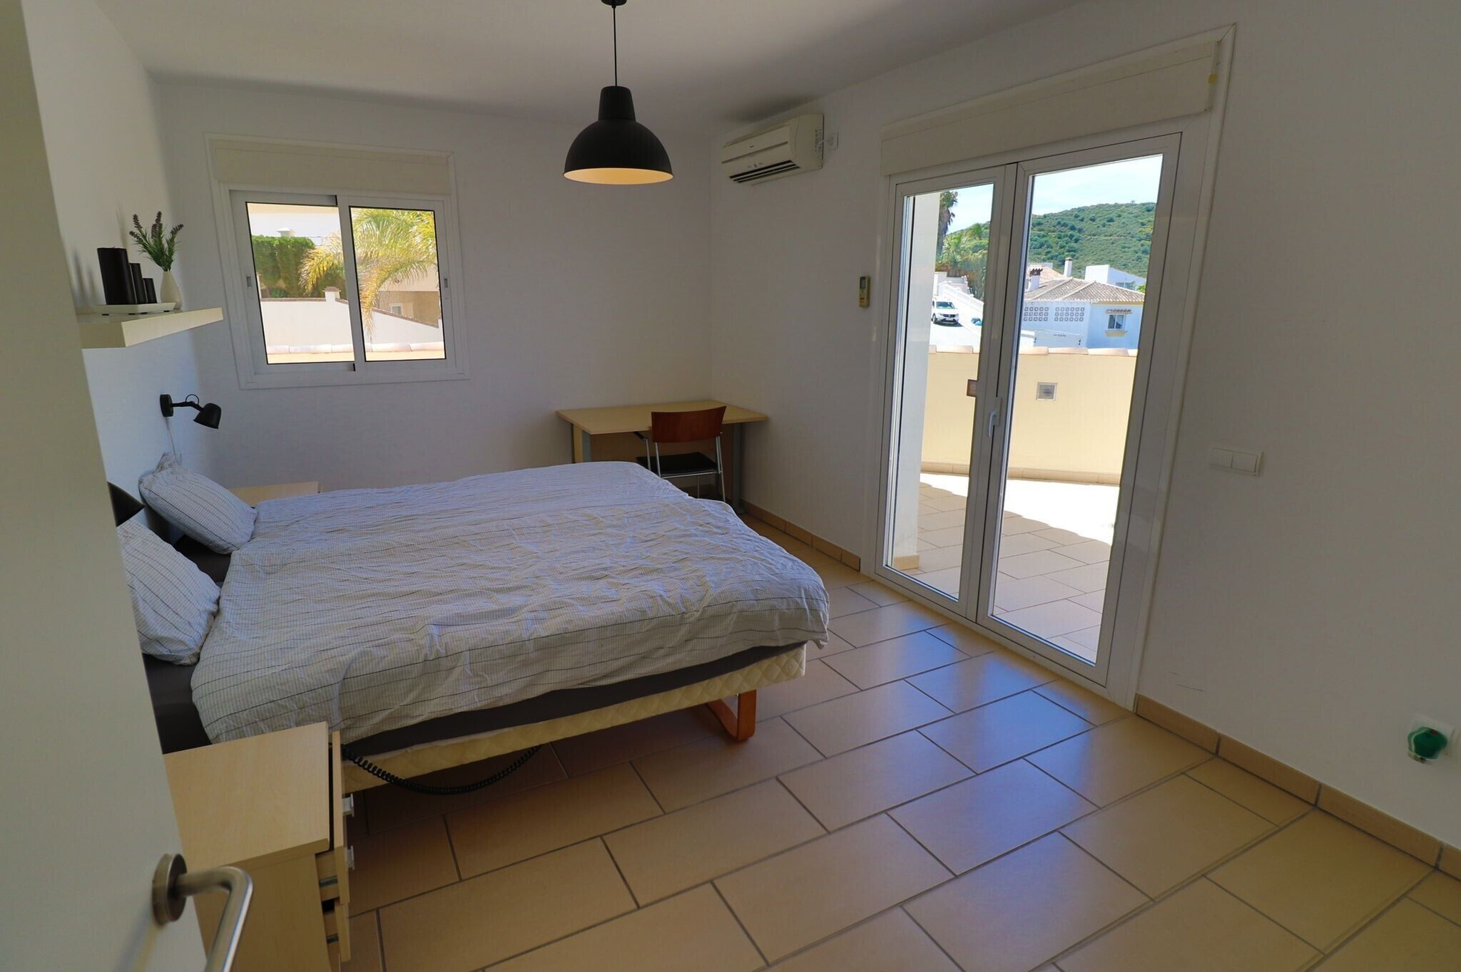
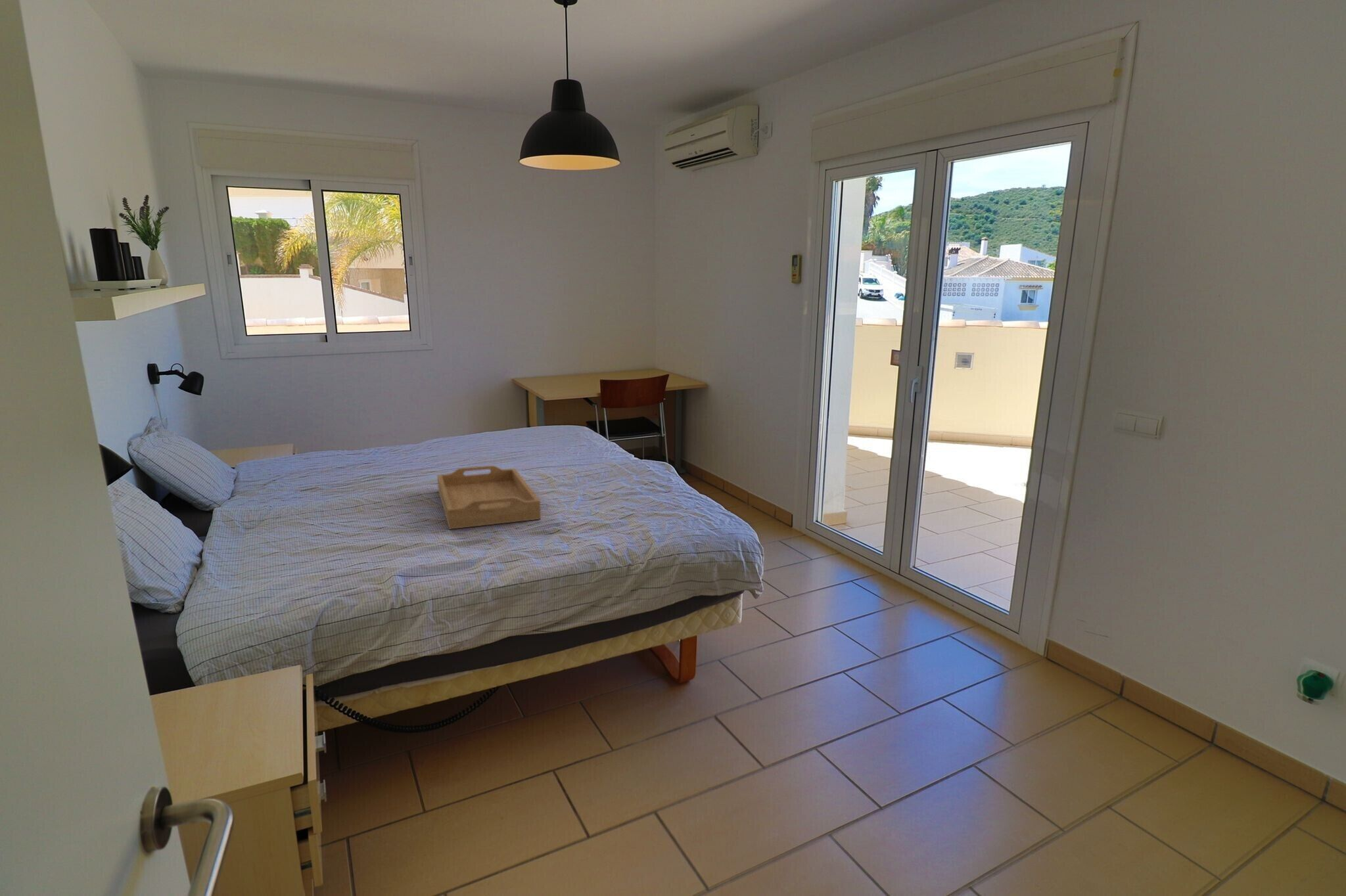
+ serving tray (485, 493)
